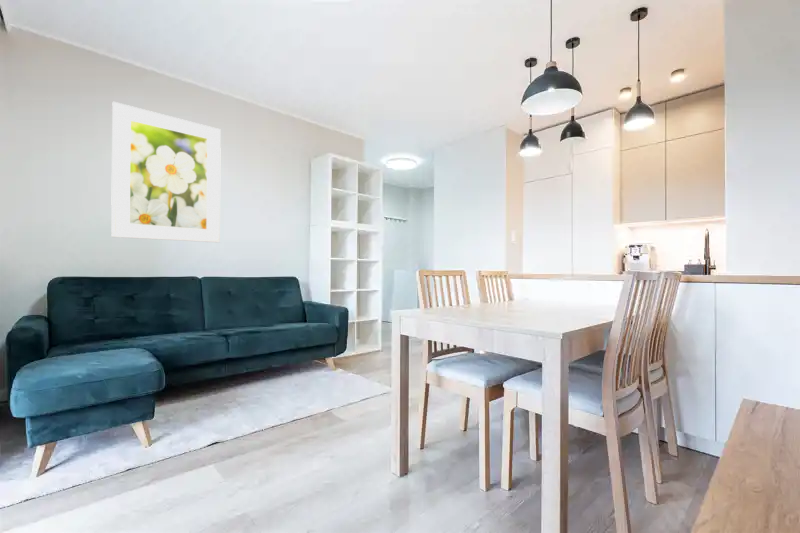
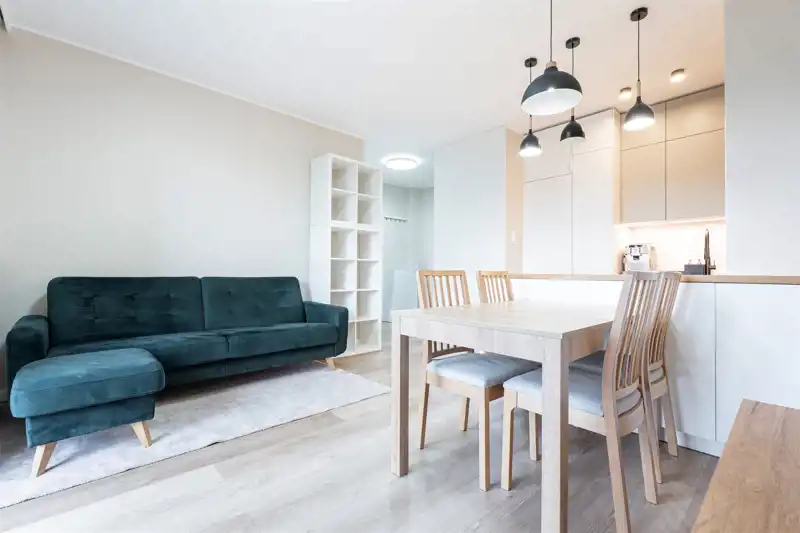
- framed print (170, 178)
